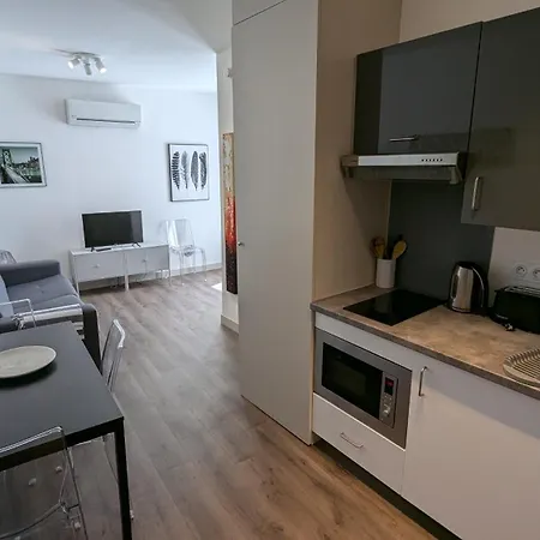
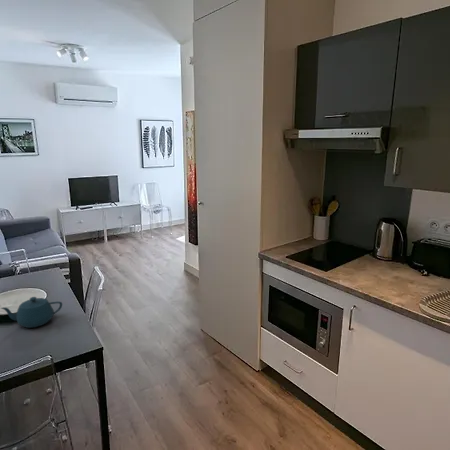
+ teapot (32, 310)
